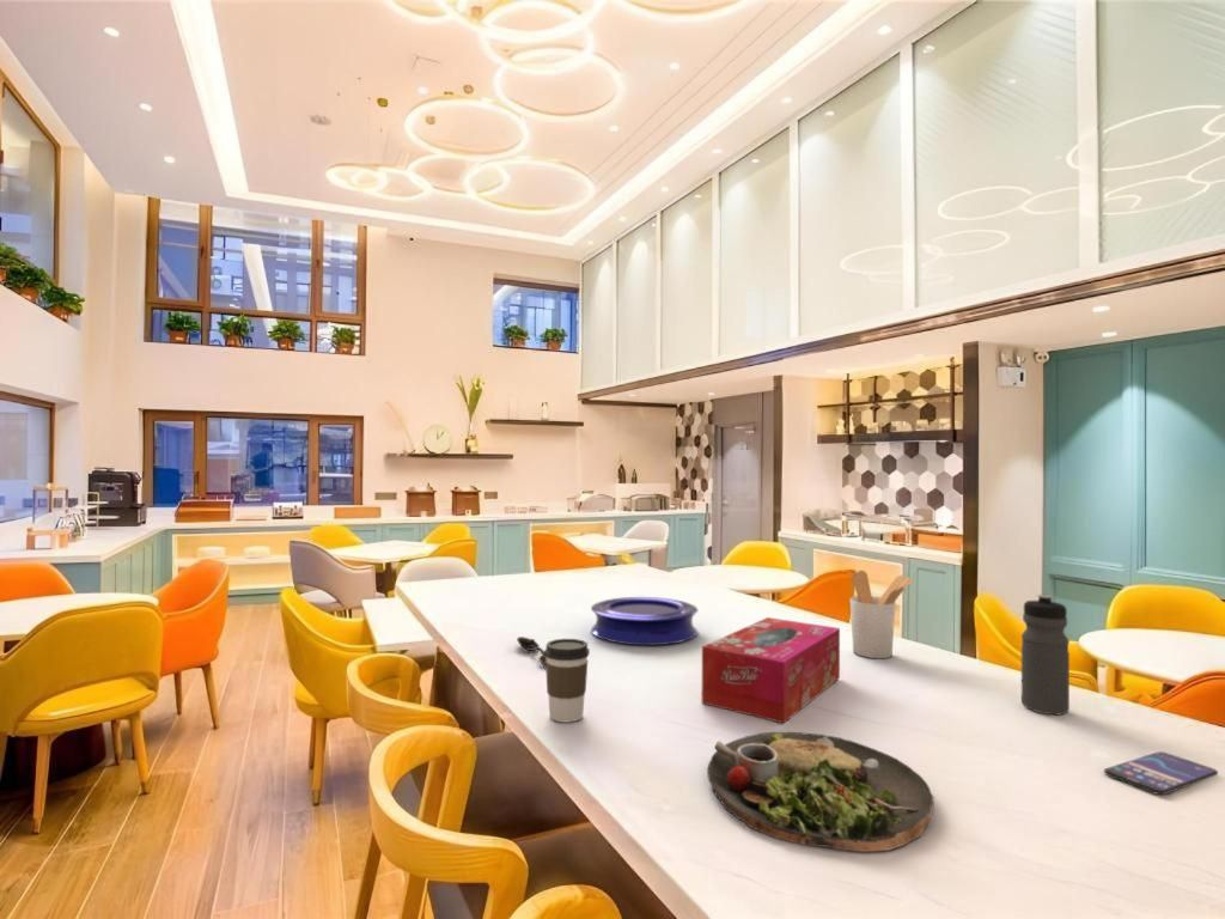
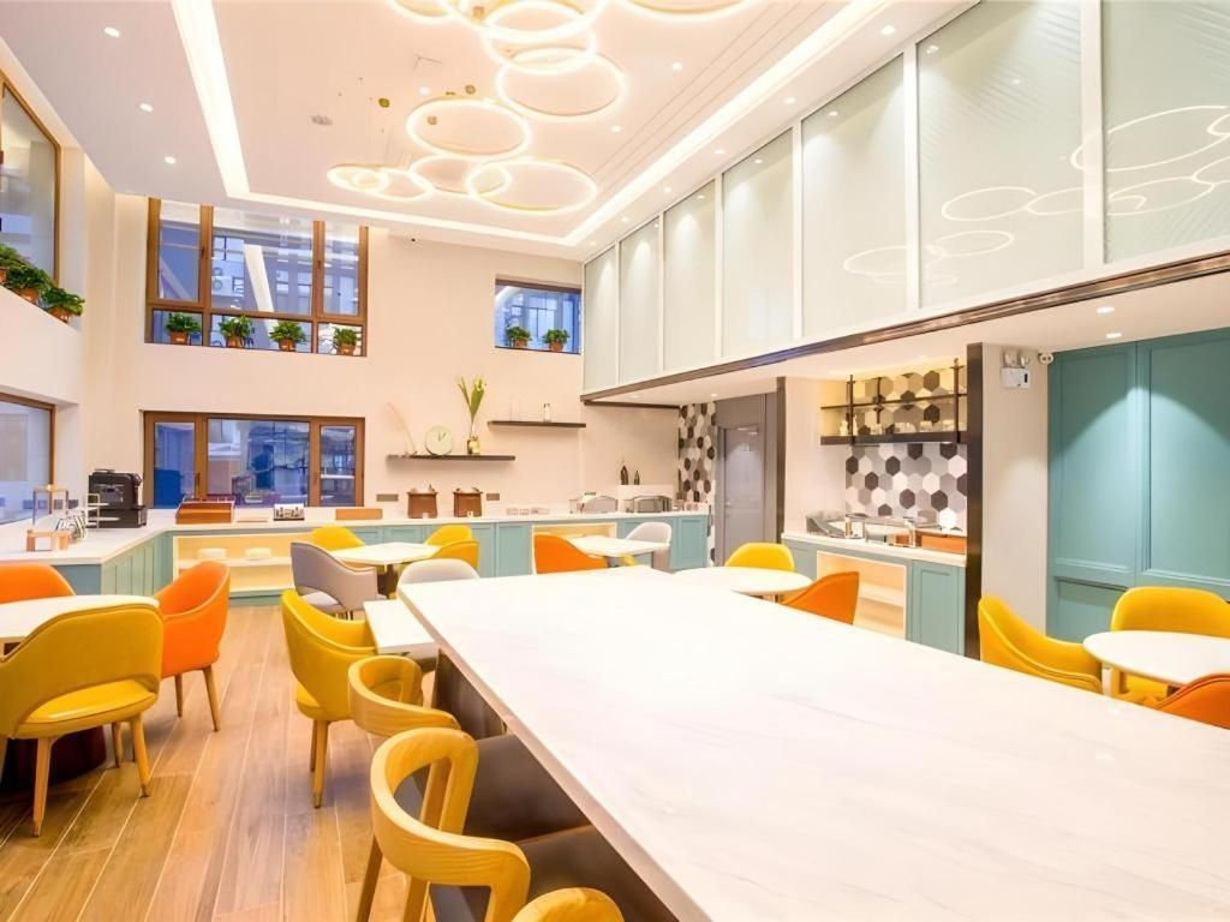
- dinner plate (815, 765)
- utensil holder (882, 613)
- tissue box (774, 663)
- plate (644, 619)
- smartphone (1160, 772)
- coffee cup (566, 680)
- water bottle (1044, 651)
- spoon (534, 649)
